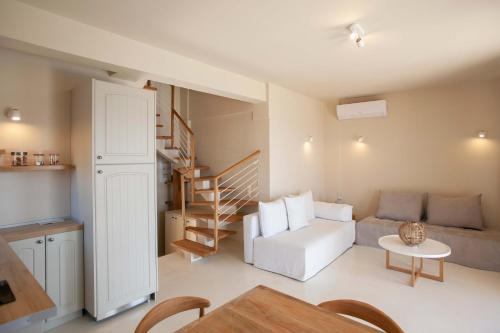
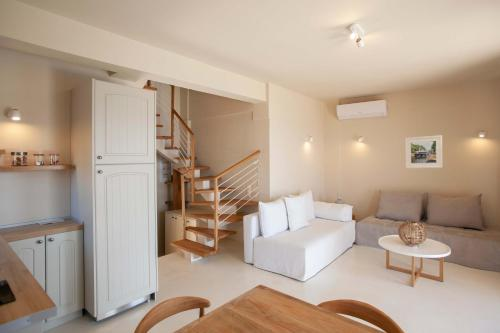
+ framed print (423, 152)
